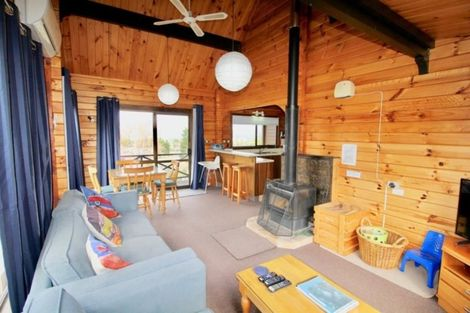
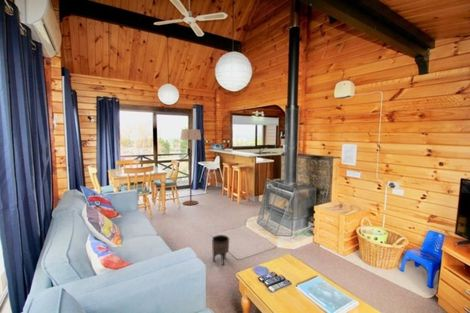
+ floor lamp (190, 164)
+ planter (220, 249)
